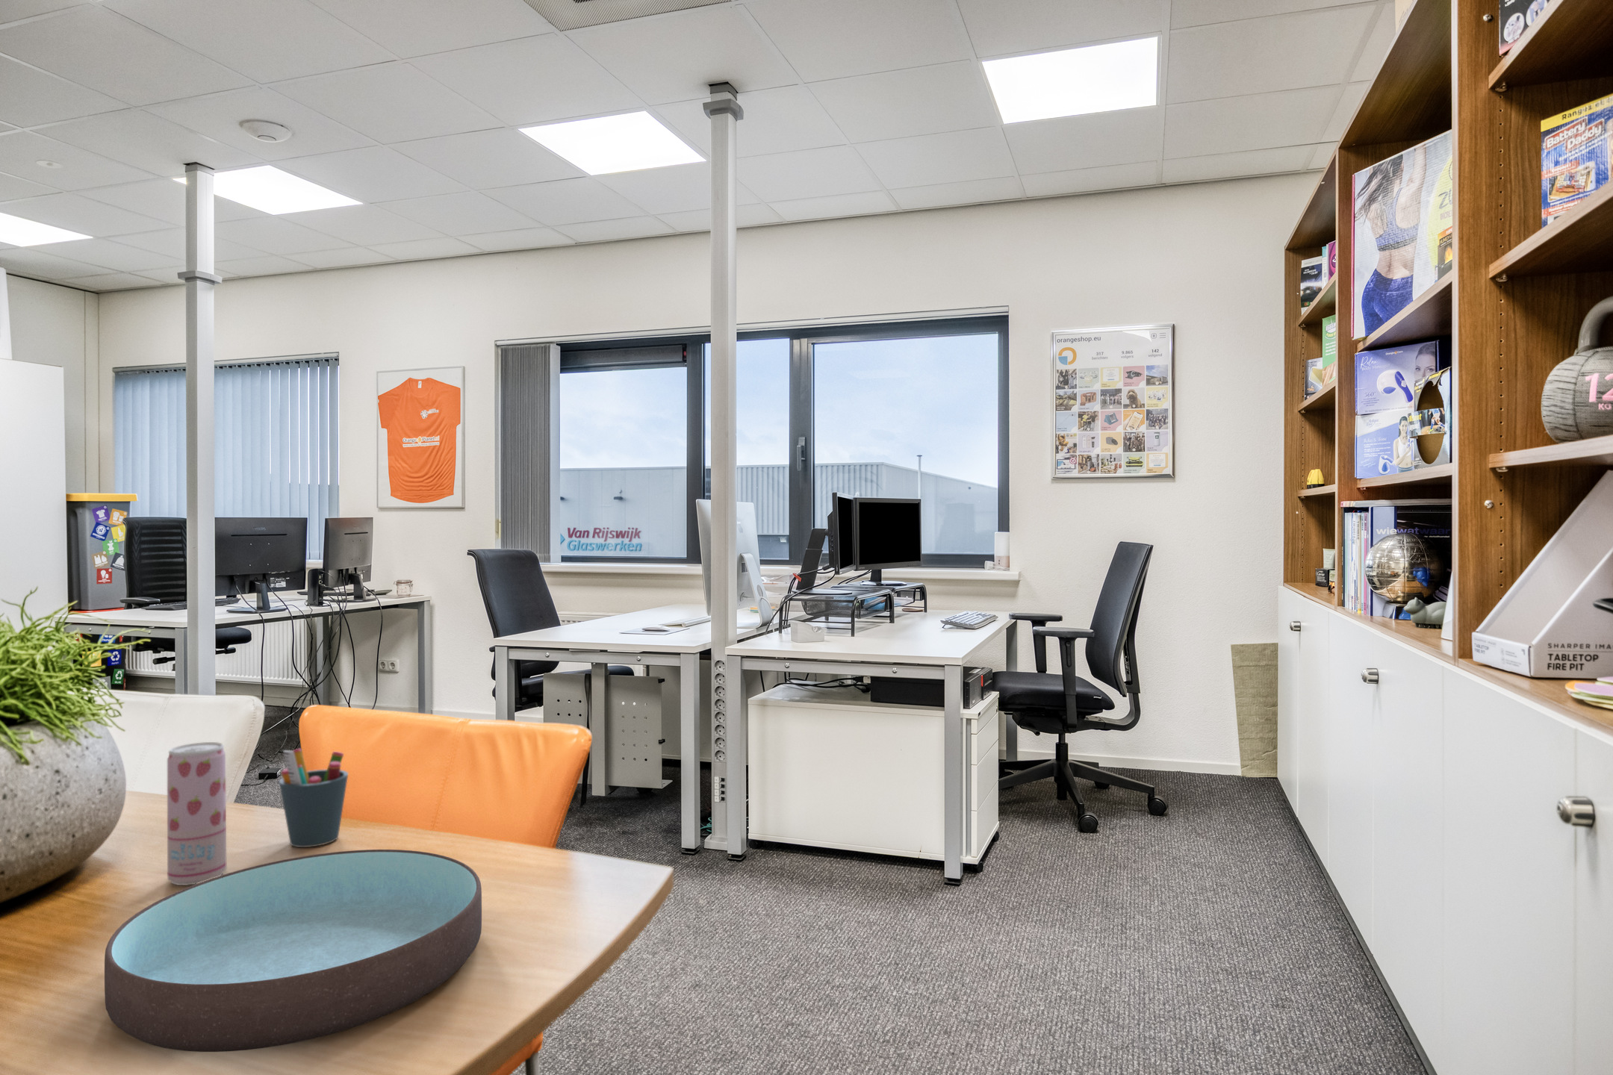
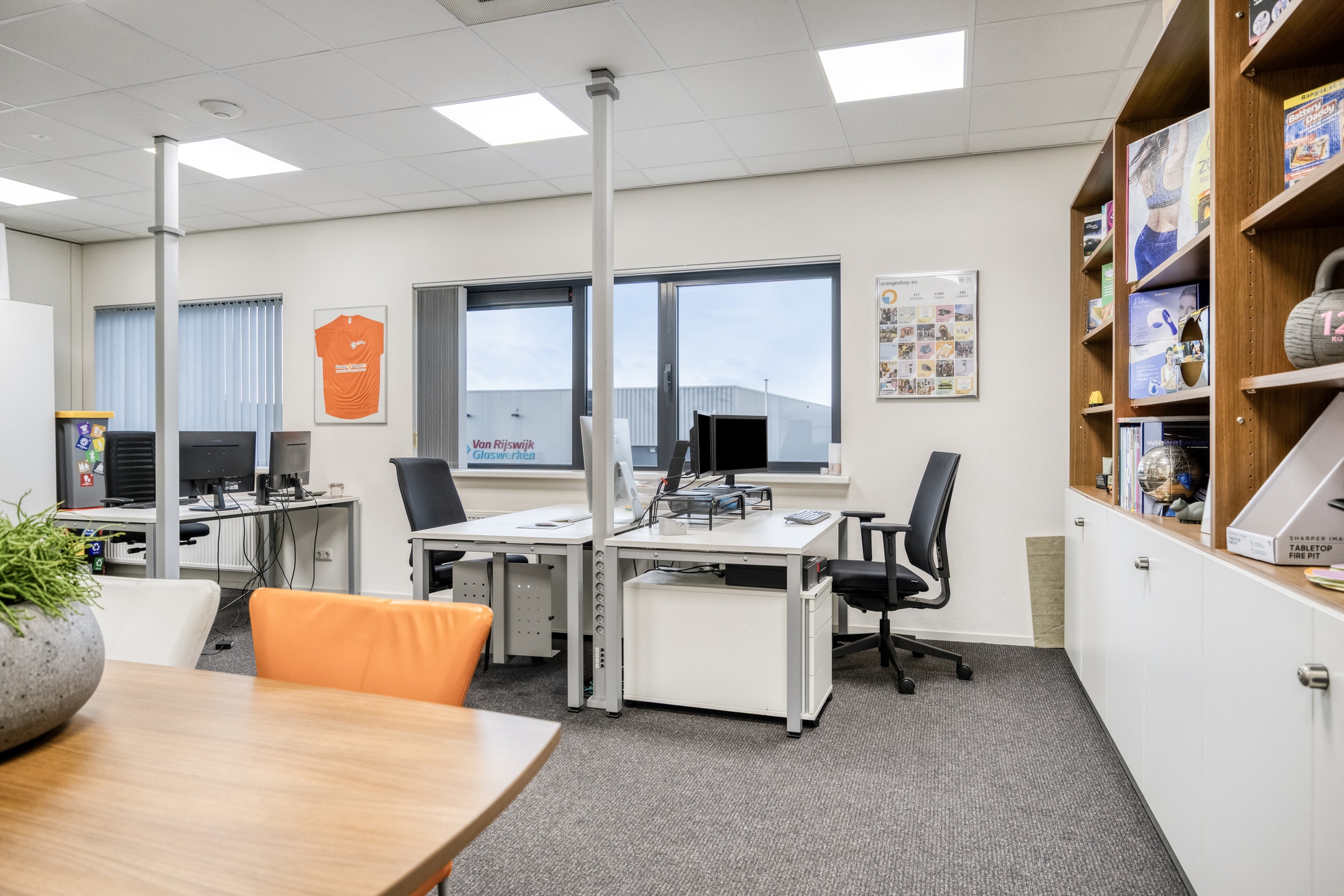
- bowl (310, 936)
- pen holder (313, 792)
- beverage can (197, 811)
